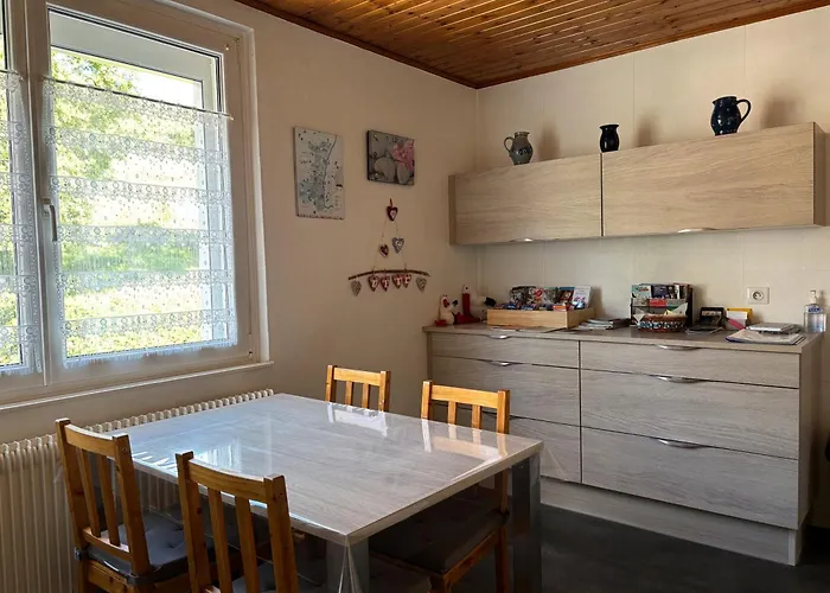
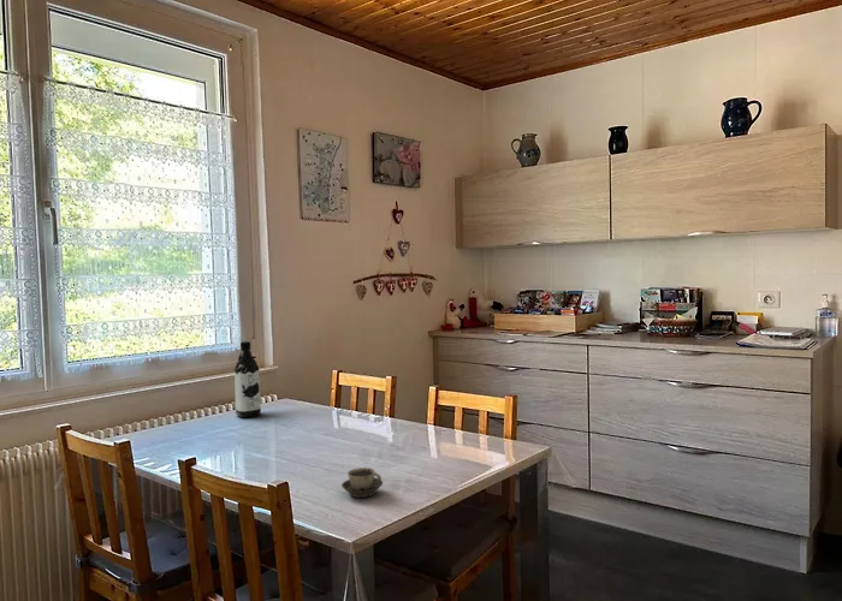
+ cup (362, 482)
+ water bottle (247, 379)
